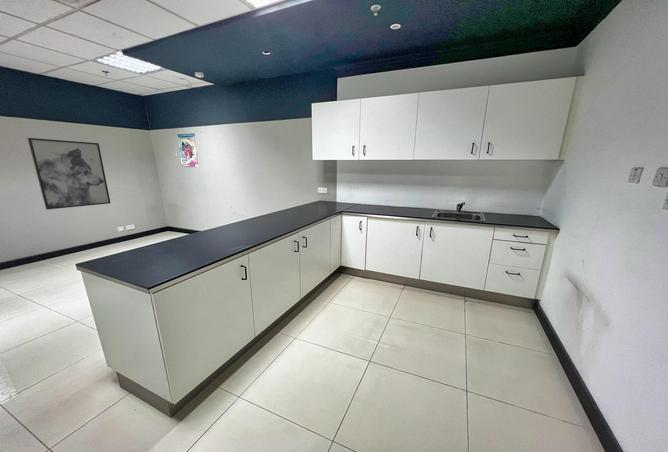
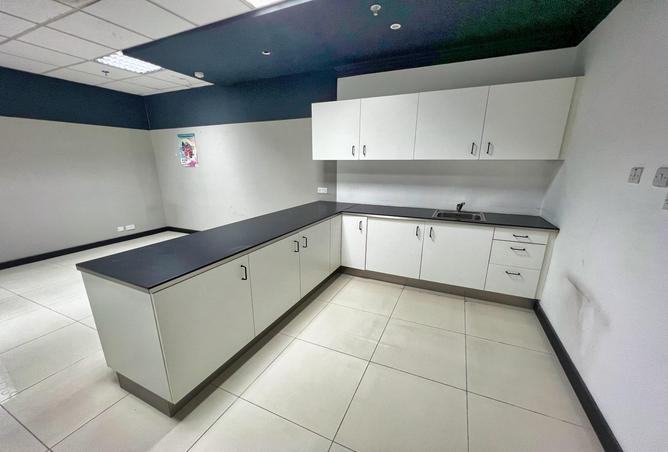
- wall art (73, 174)
